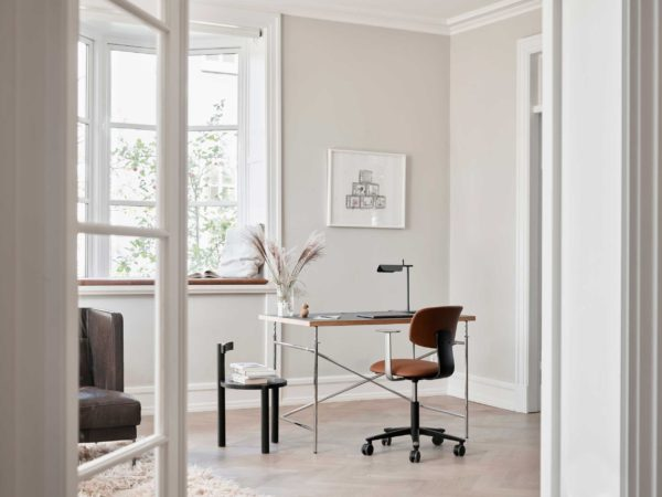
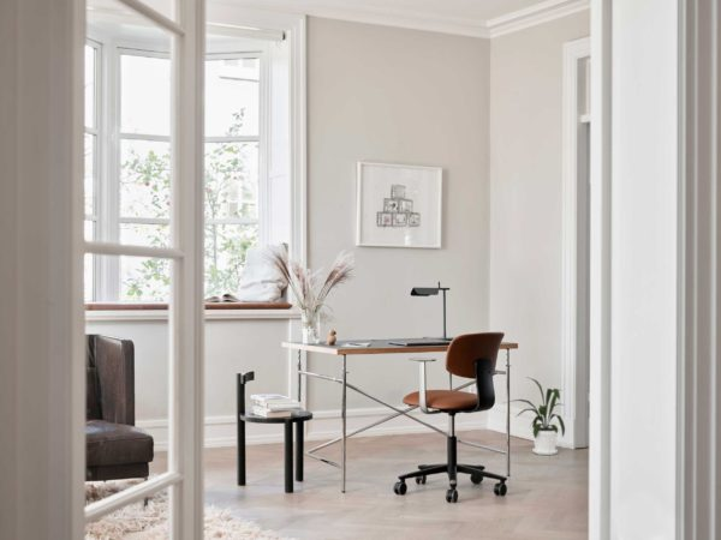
+ house plant (543, 415)
